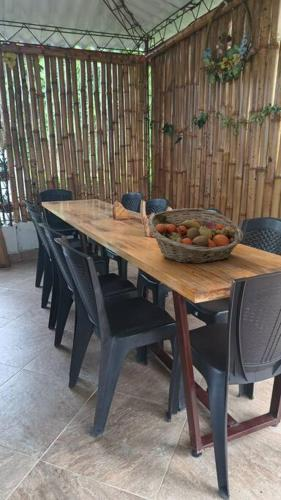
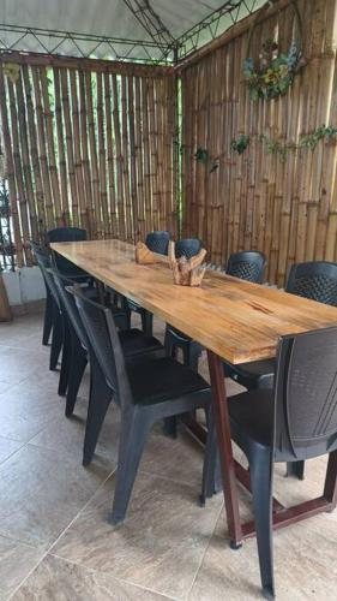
- fruit basket (195, 234)
